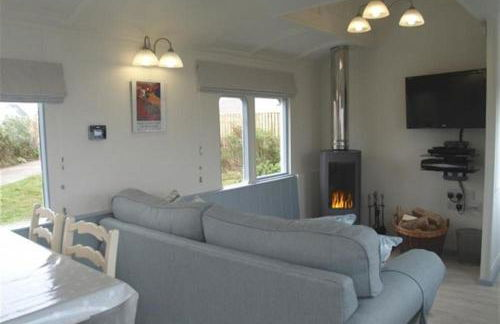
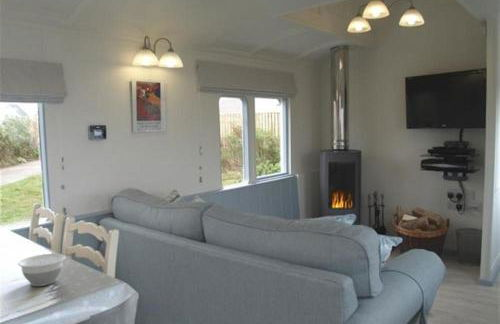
+ bowl (42, 270)
